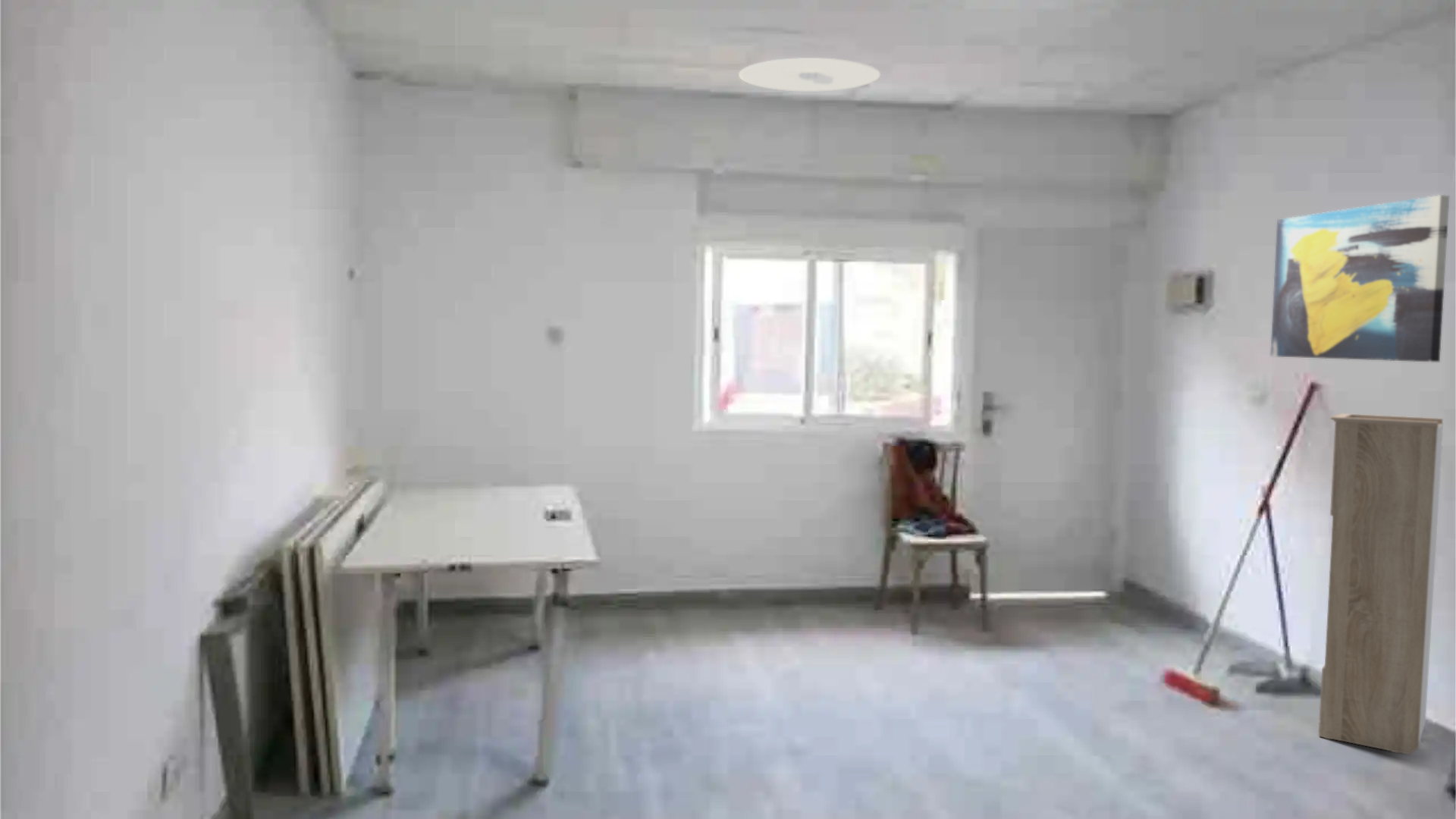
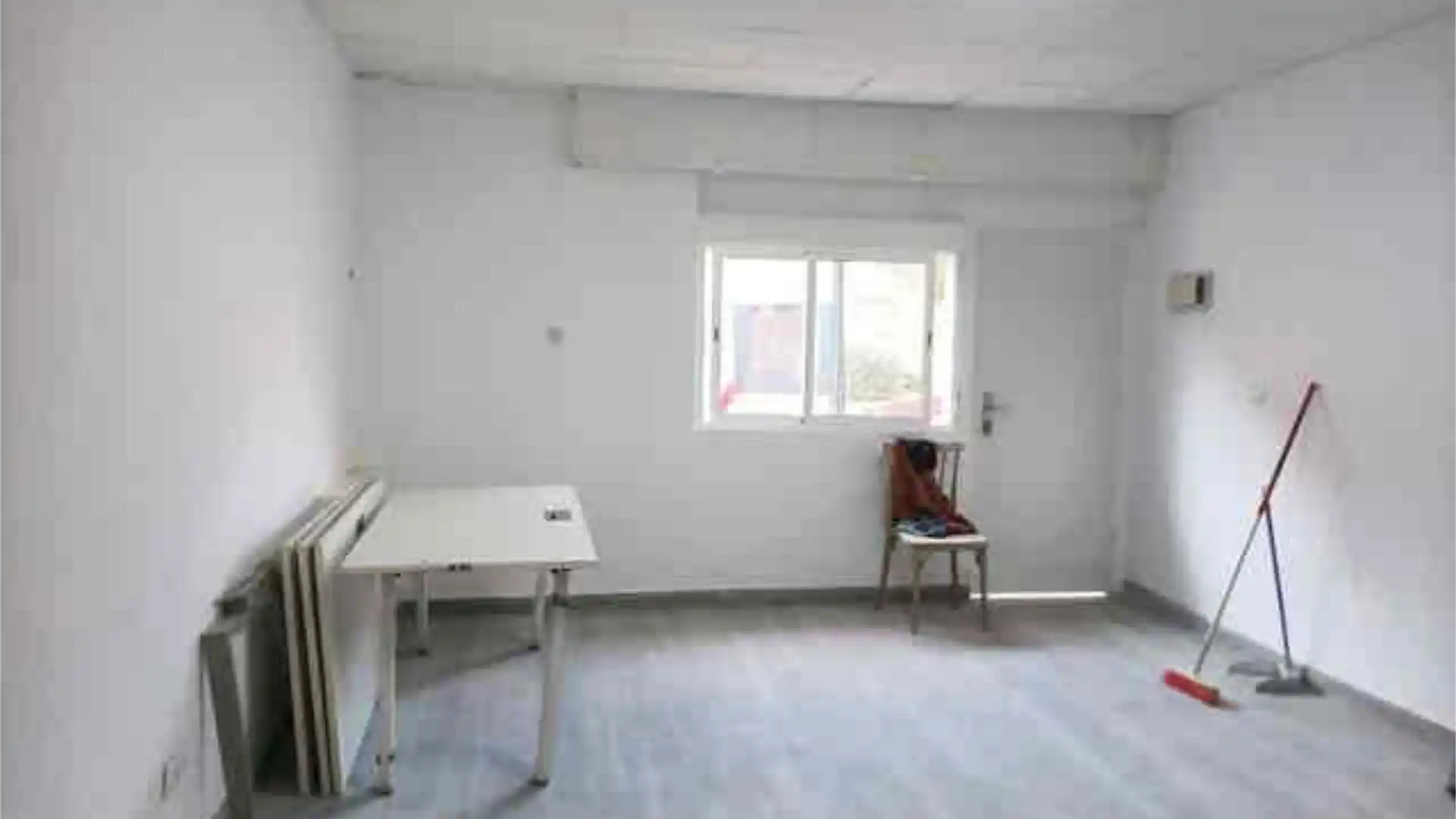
- storage cabinet (1379, 579)
- wall art (1351, 284)
- ceiling light (809, 68)
